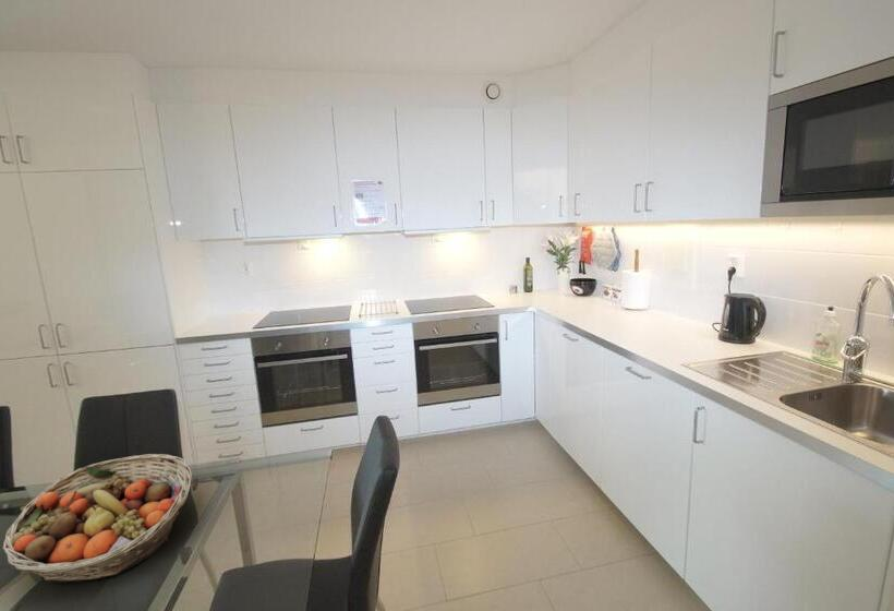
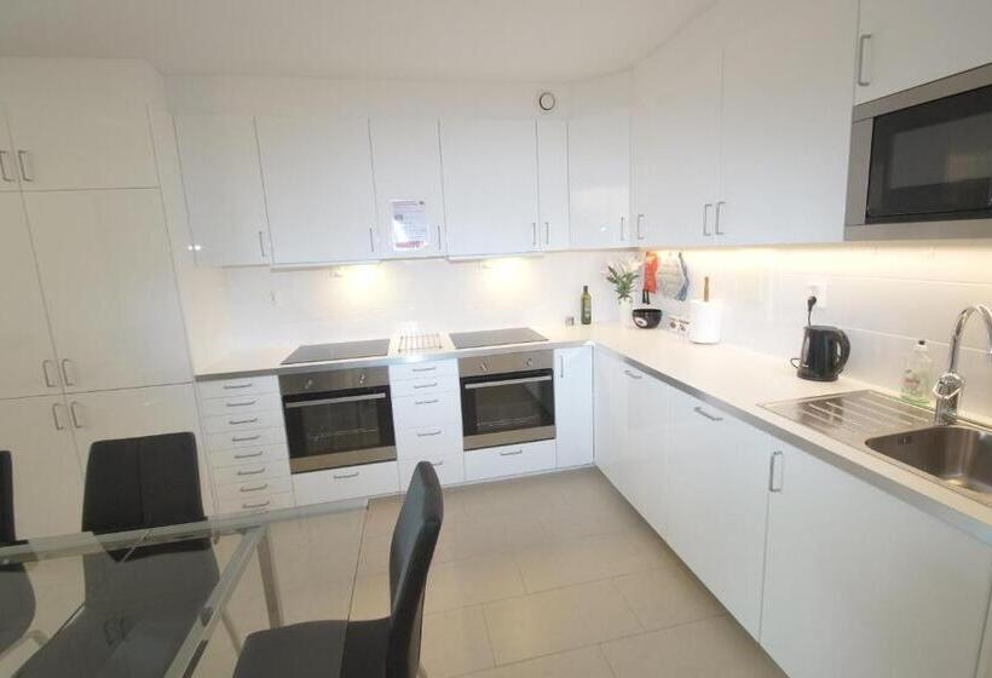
- fruit basket (107, 514)
